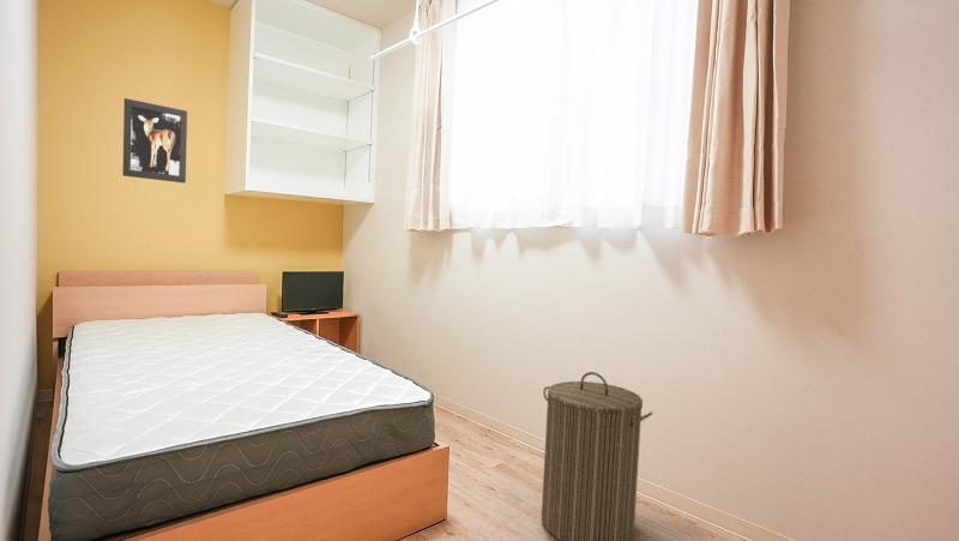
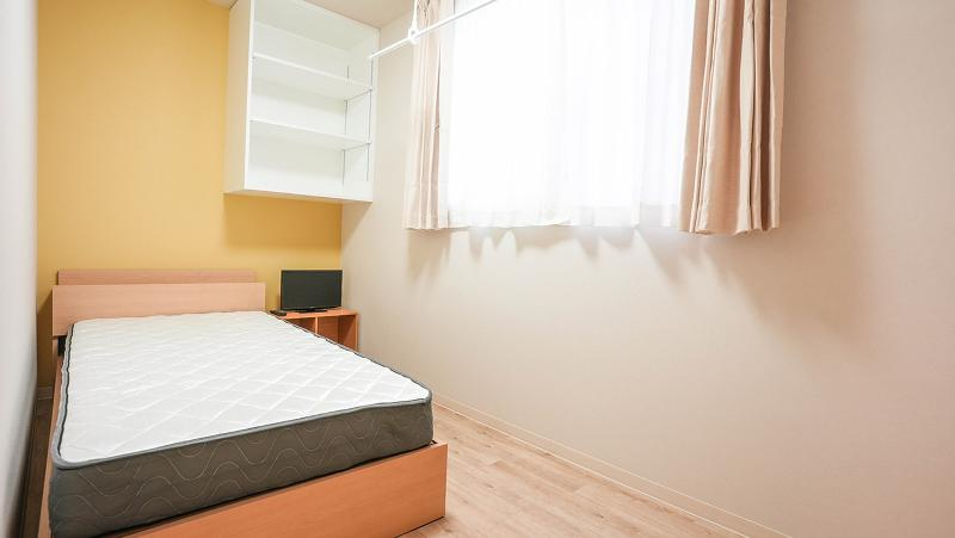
- laundry hamper (591, 449)
- wall art (156, 142)
